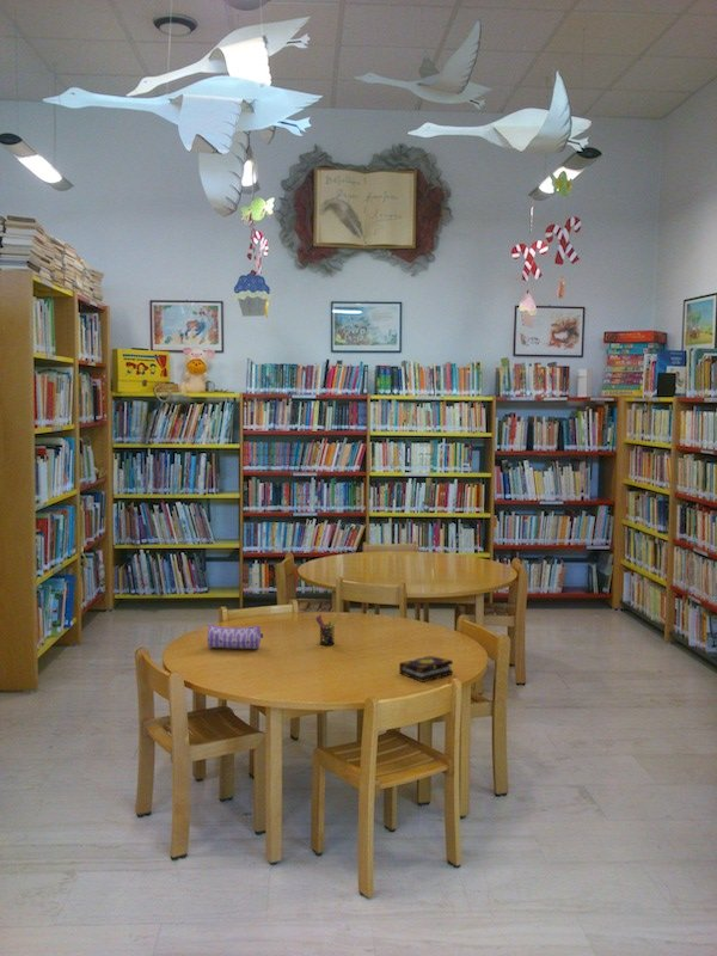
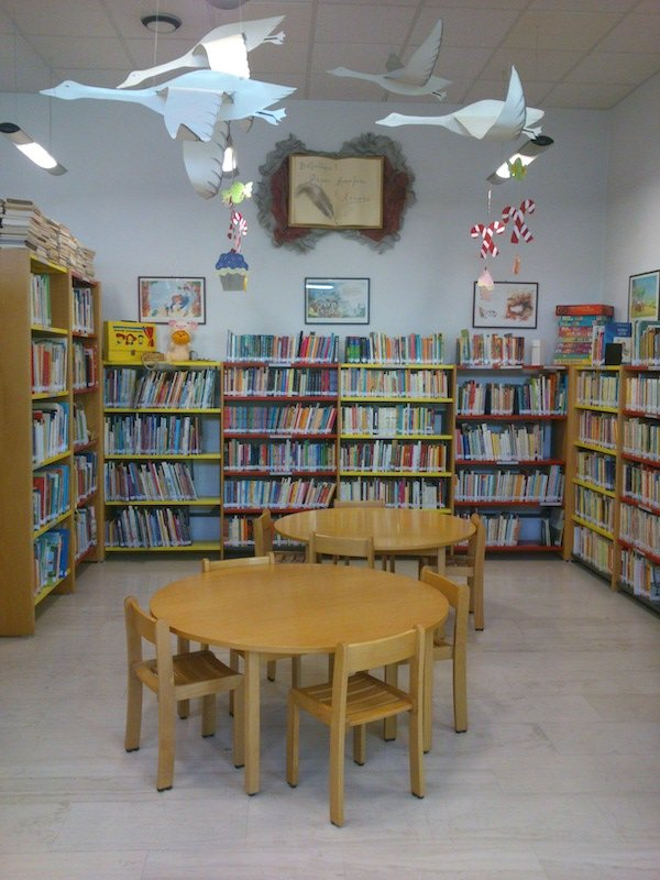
- book (425, 667)
- pen holder (326, 629)
- pencil case (234, 636)
